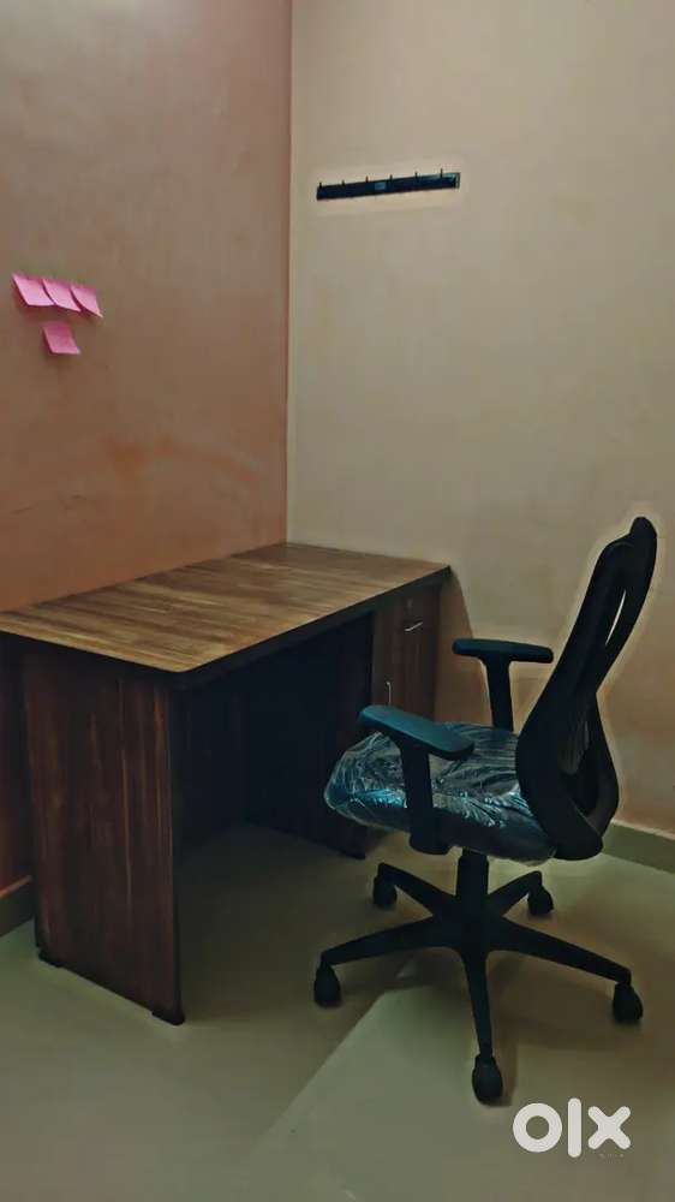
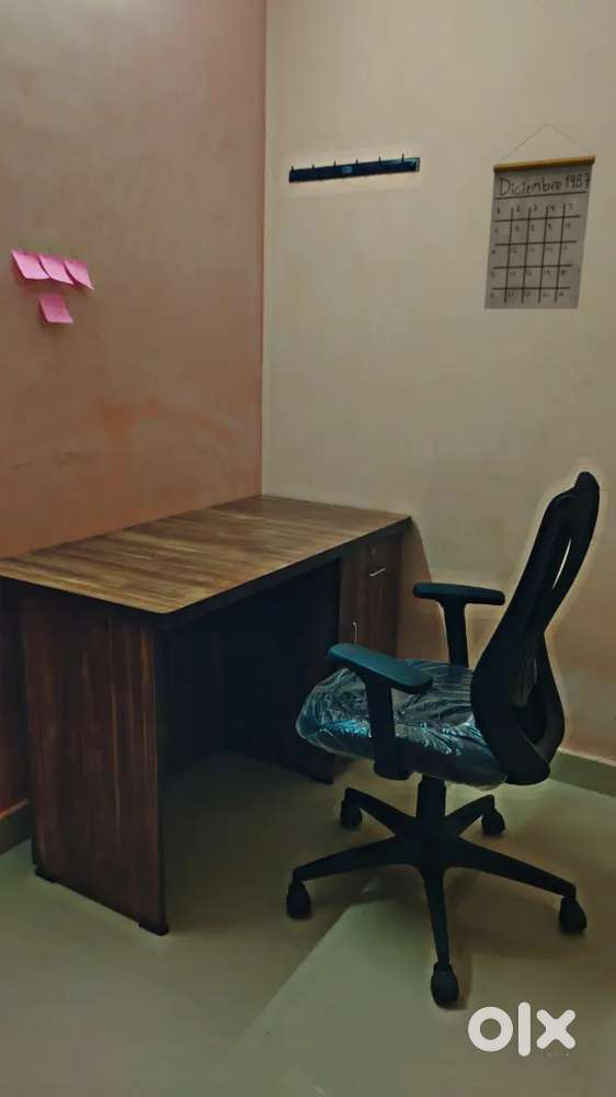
+ calendar (537, 218)
